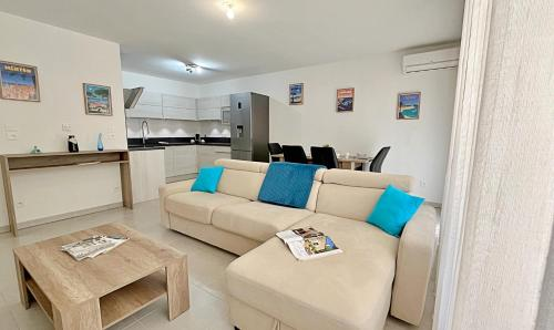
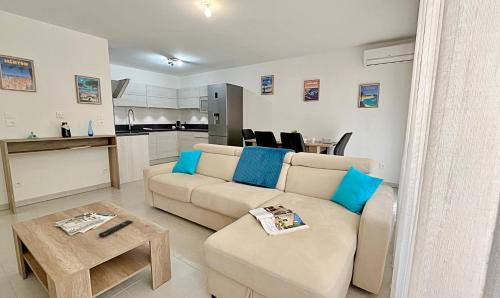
+ remote control (116, 228)
